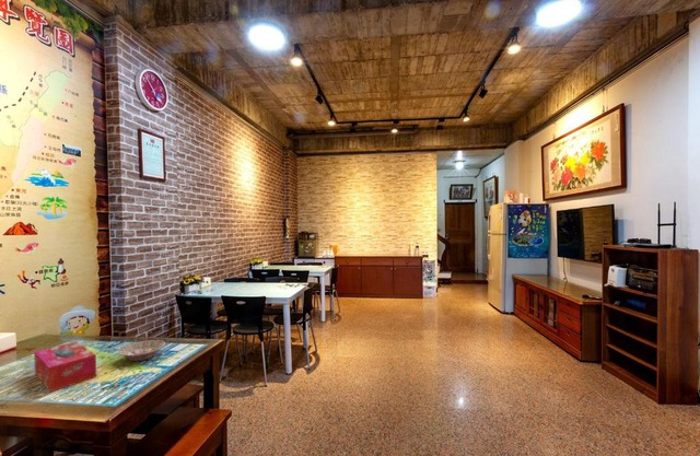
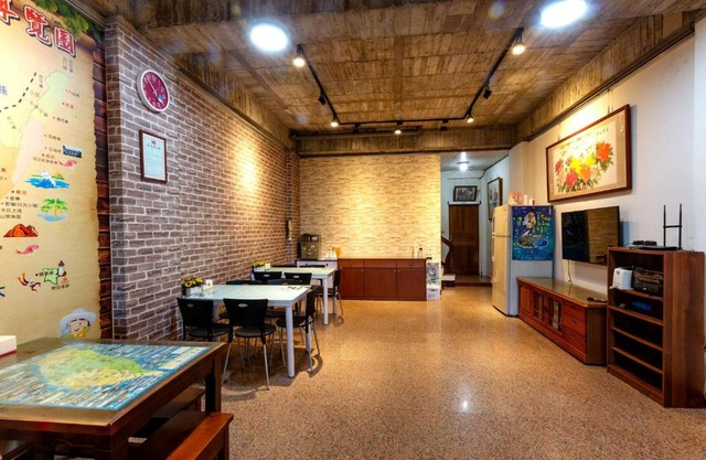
- tissue box (65, 363)
- bowl (142, 351)
